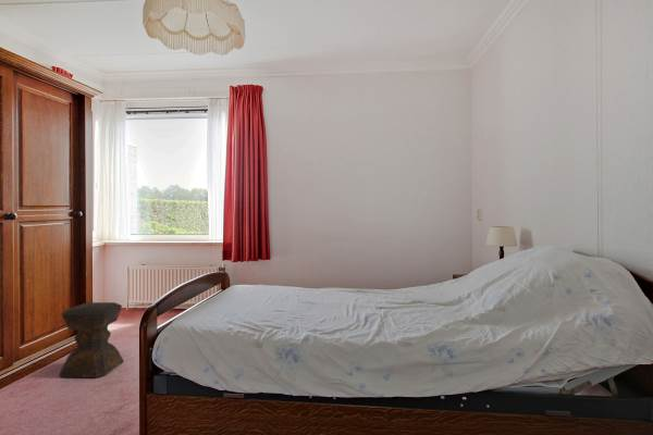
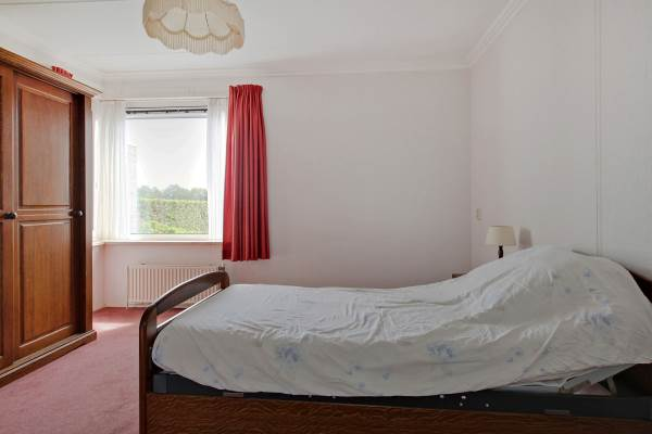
- stool (93, 337)
